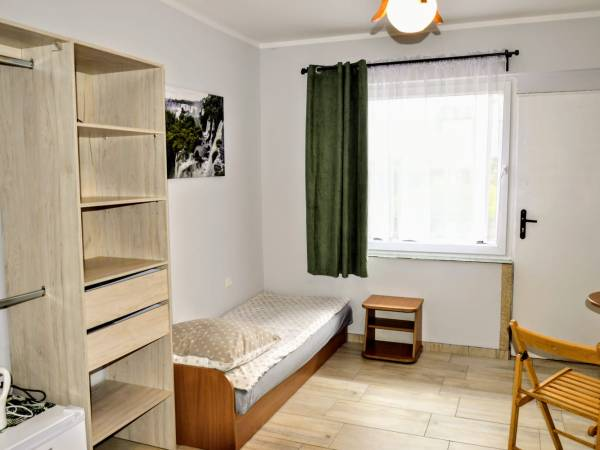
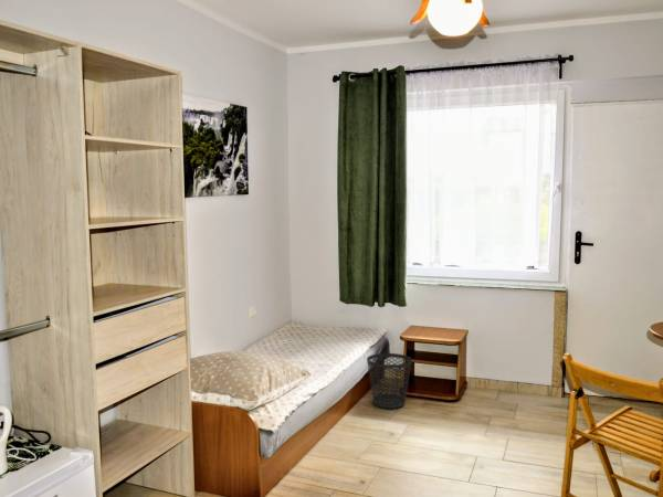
+ wastebasket (389, 381)
